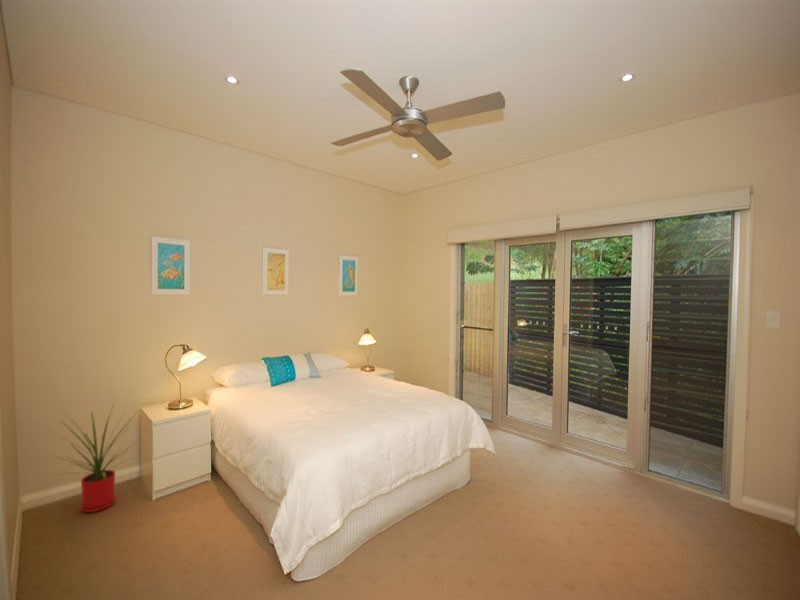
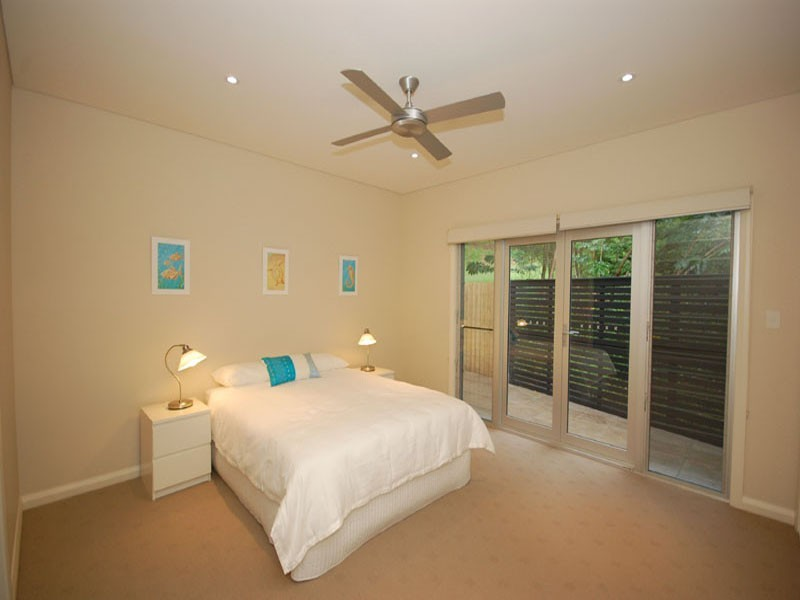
- house plant (99, 457)
